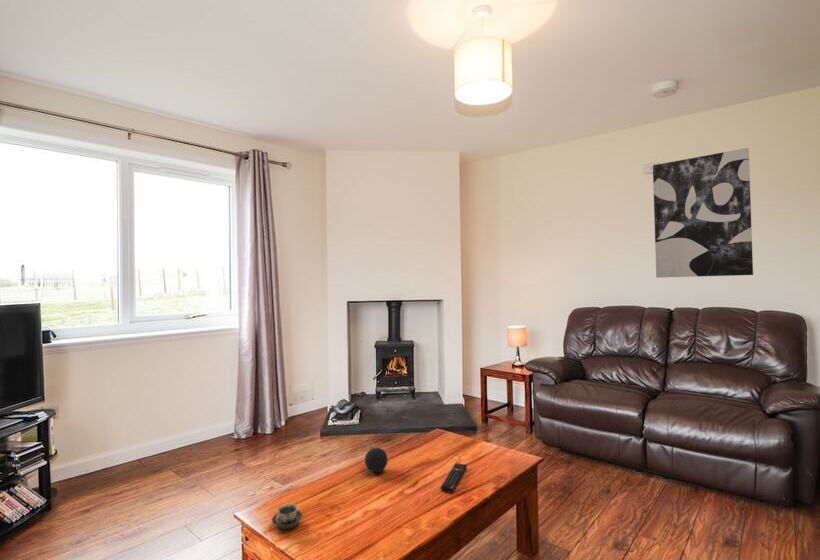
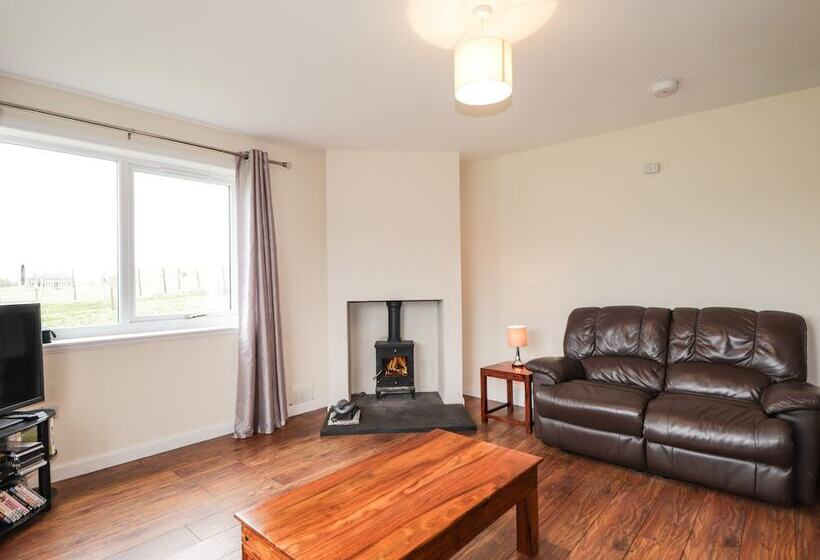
- cup (287, 516)
- wall art (699, 216)
- decorative ball (376, 459)
- remote control (454, 477)
